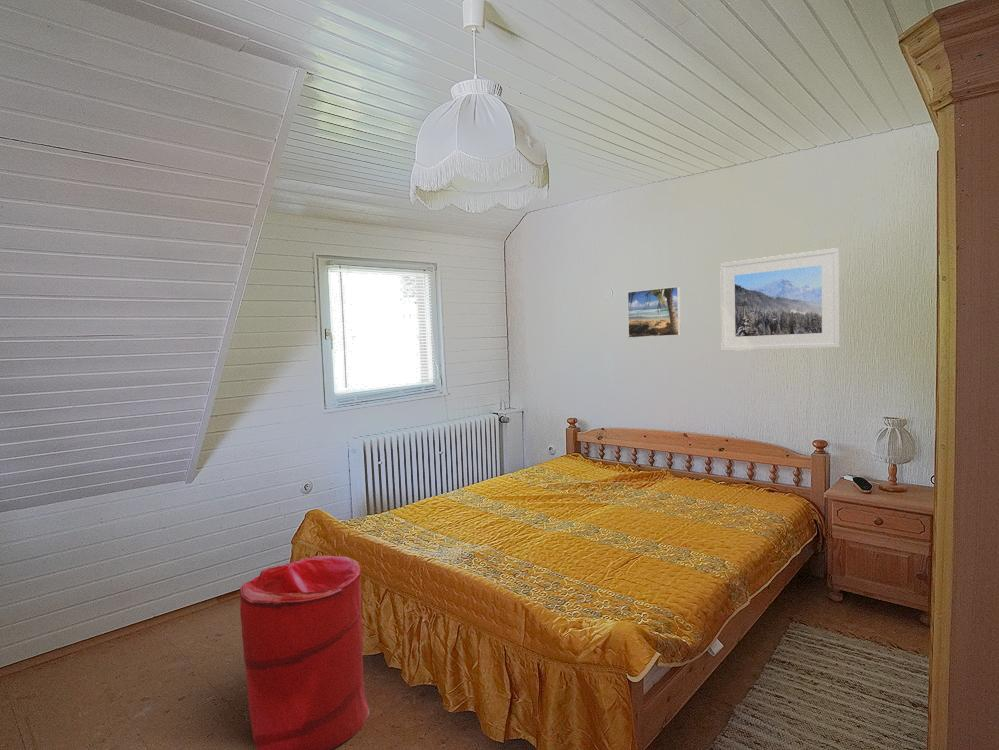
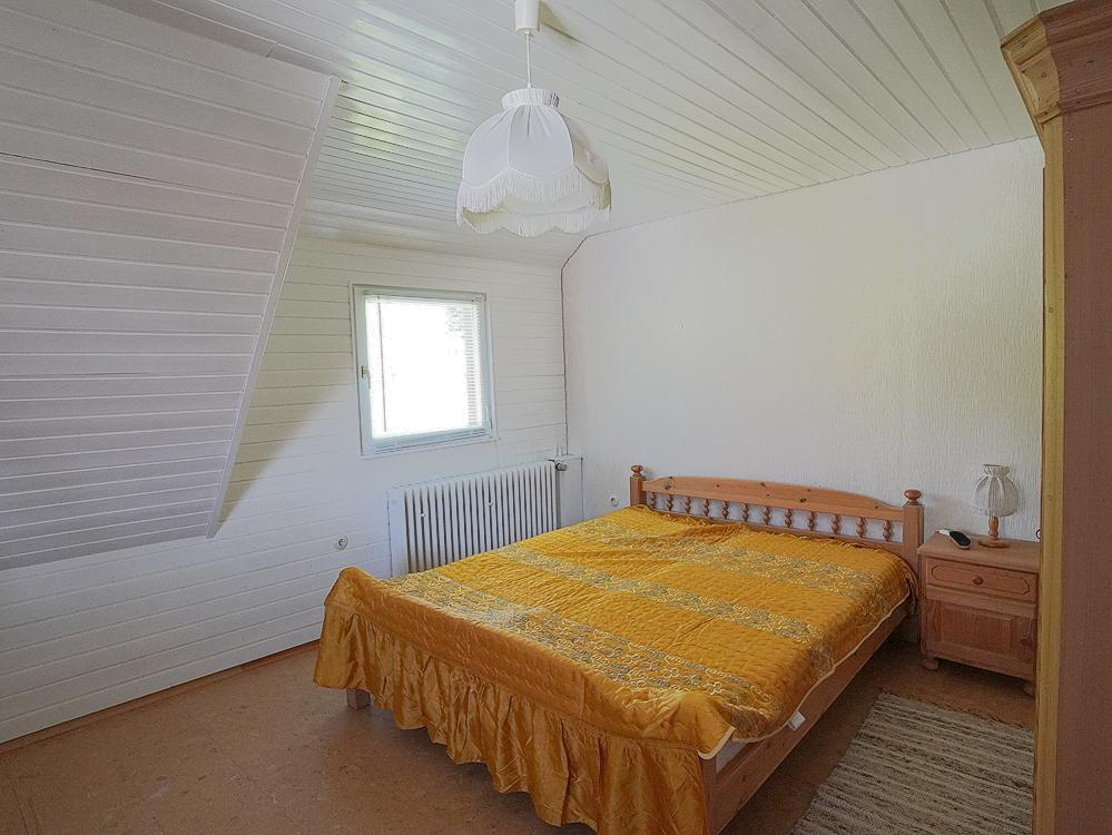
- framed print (776, 302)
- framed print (653, 313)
- laundry hamper (304, 645)
